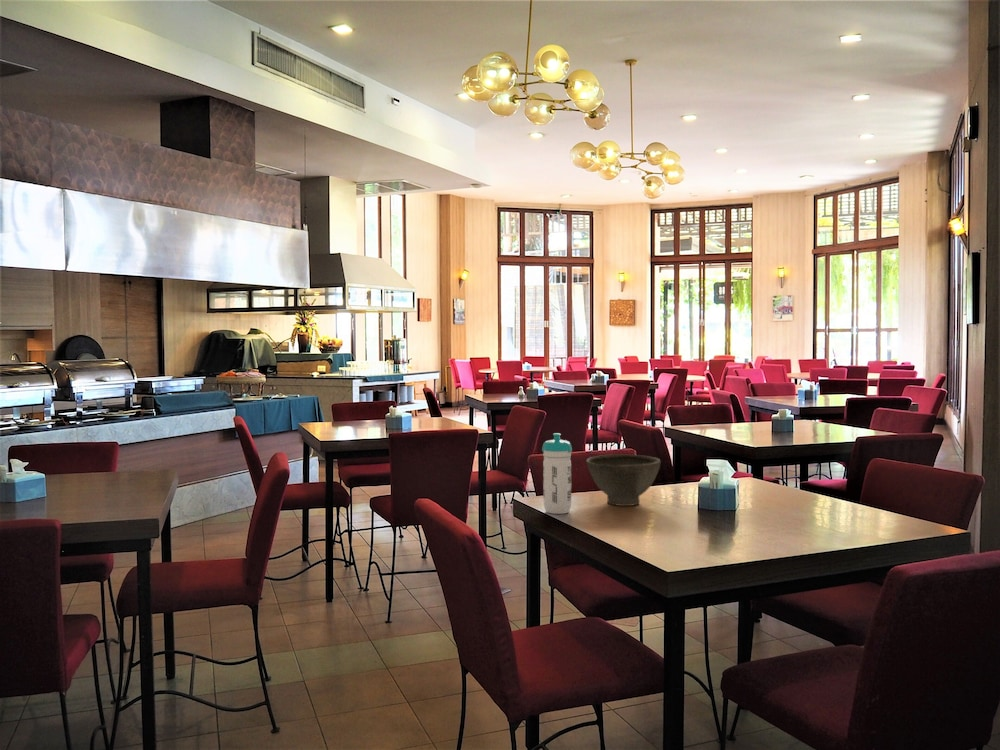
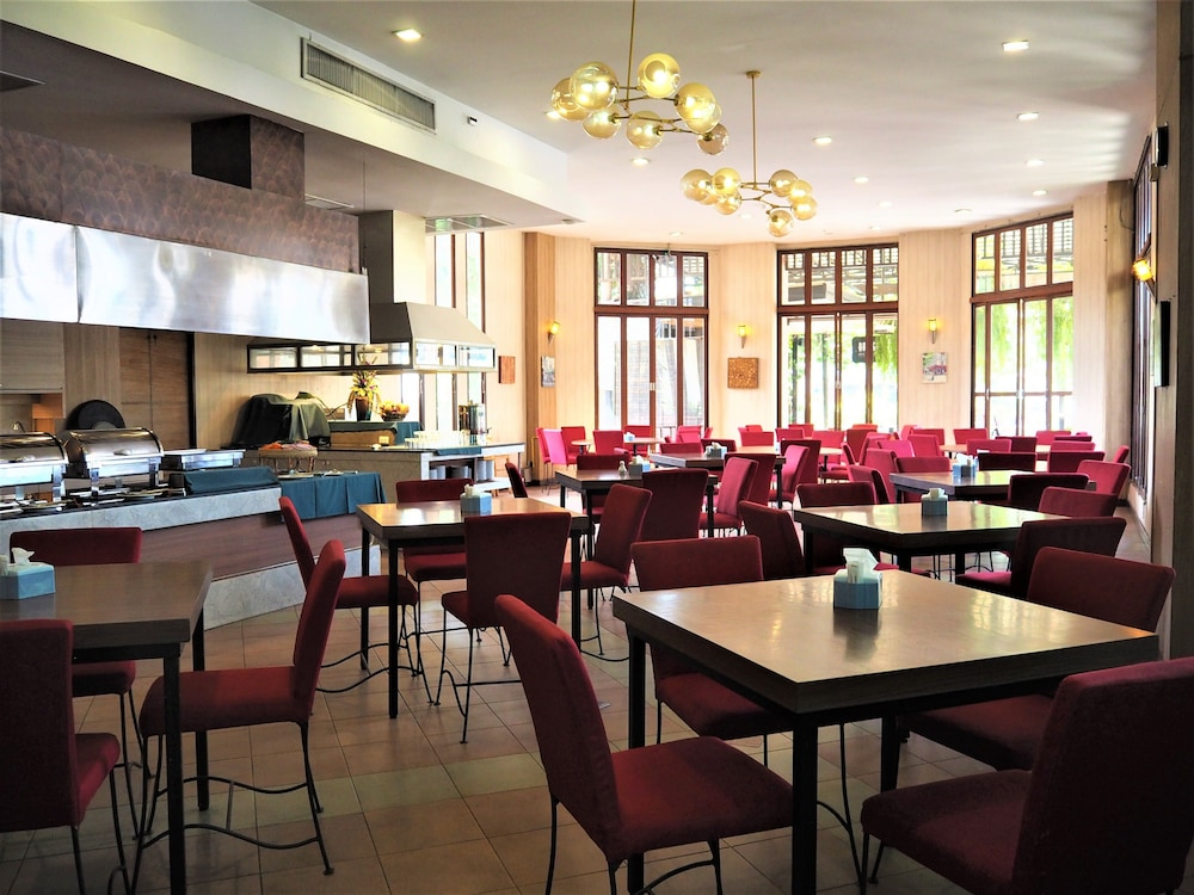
- water bottle (557, 472)
- bowl (623, 481)
